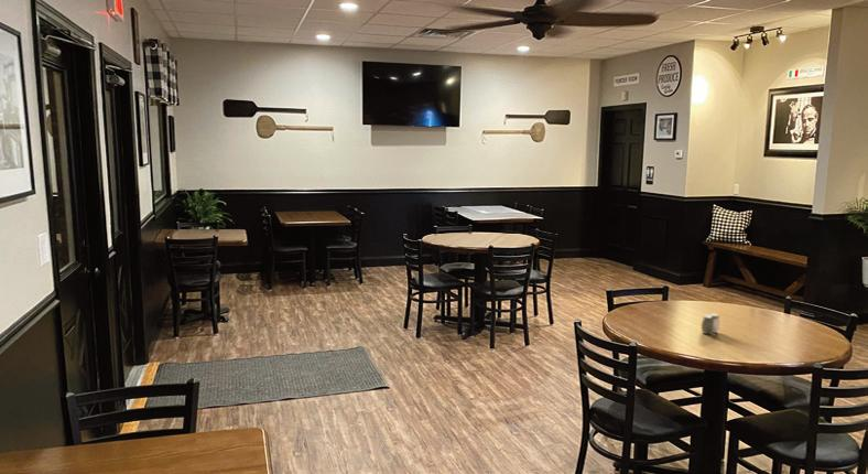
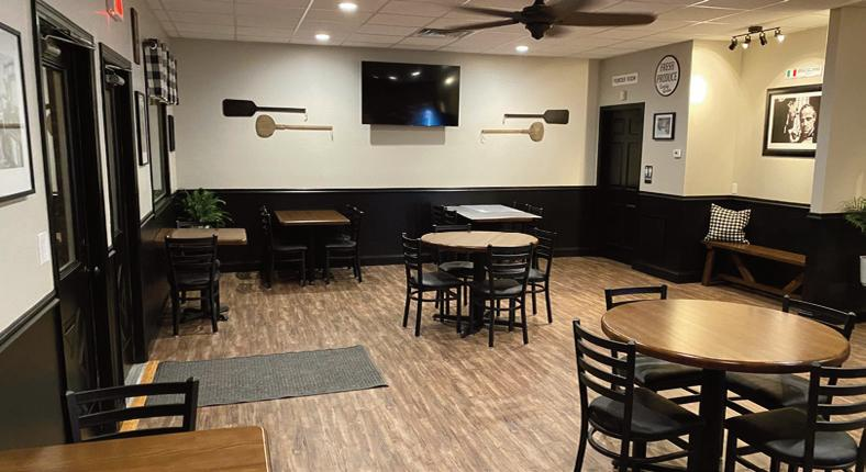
- salt and pepper shaker (710, 323)
